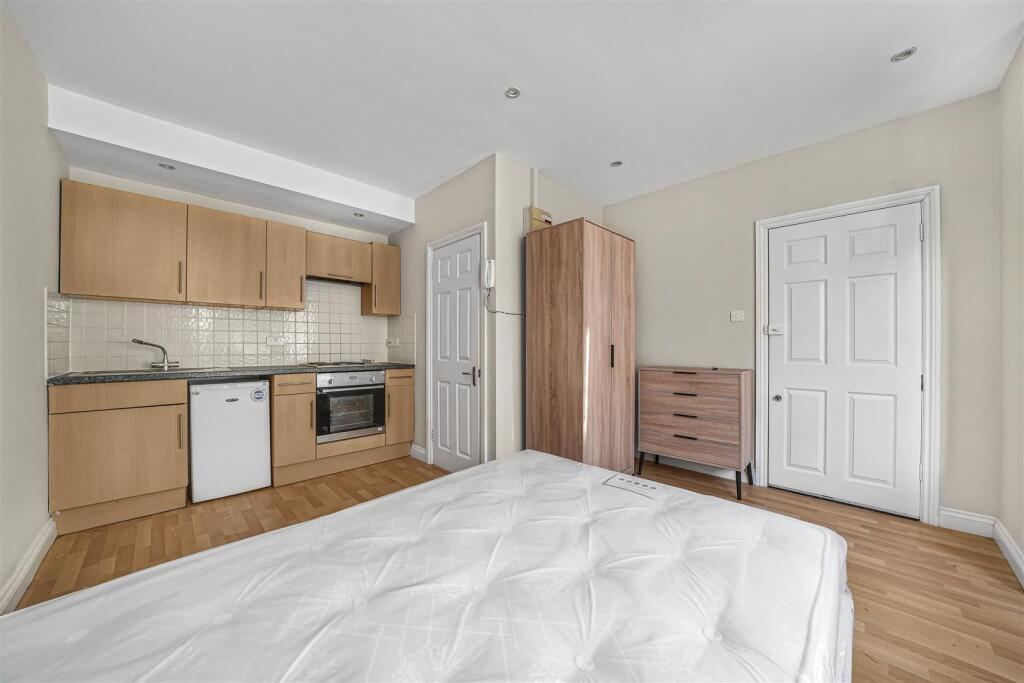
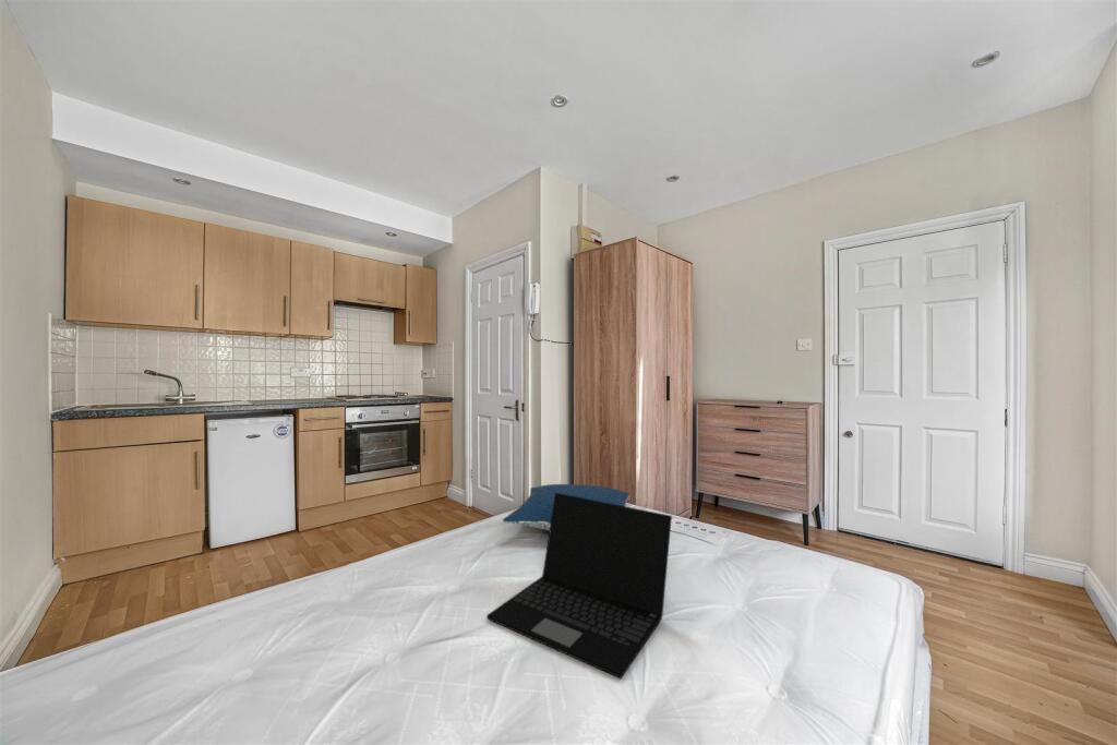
+ pillow (576, 496)
+ laptop (581, 566)
